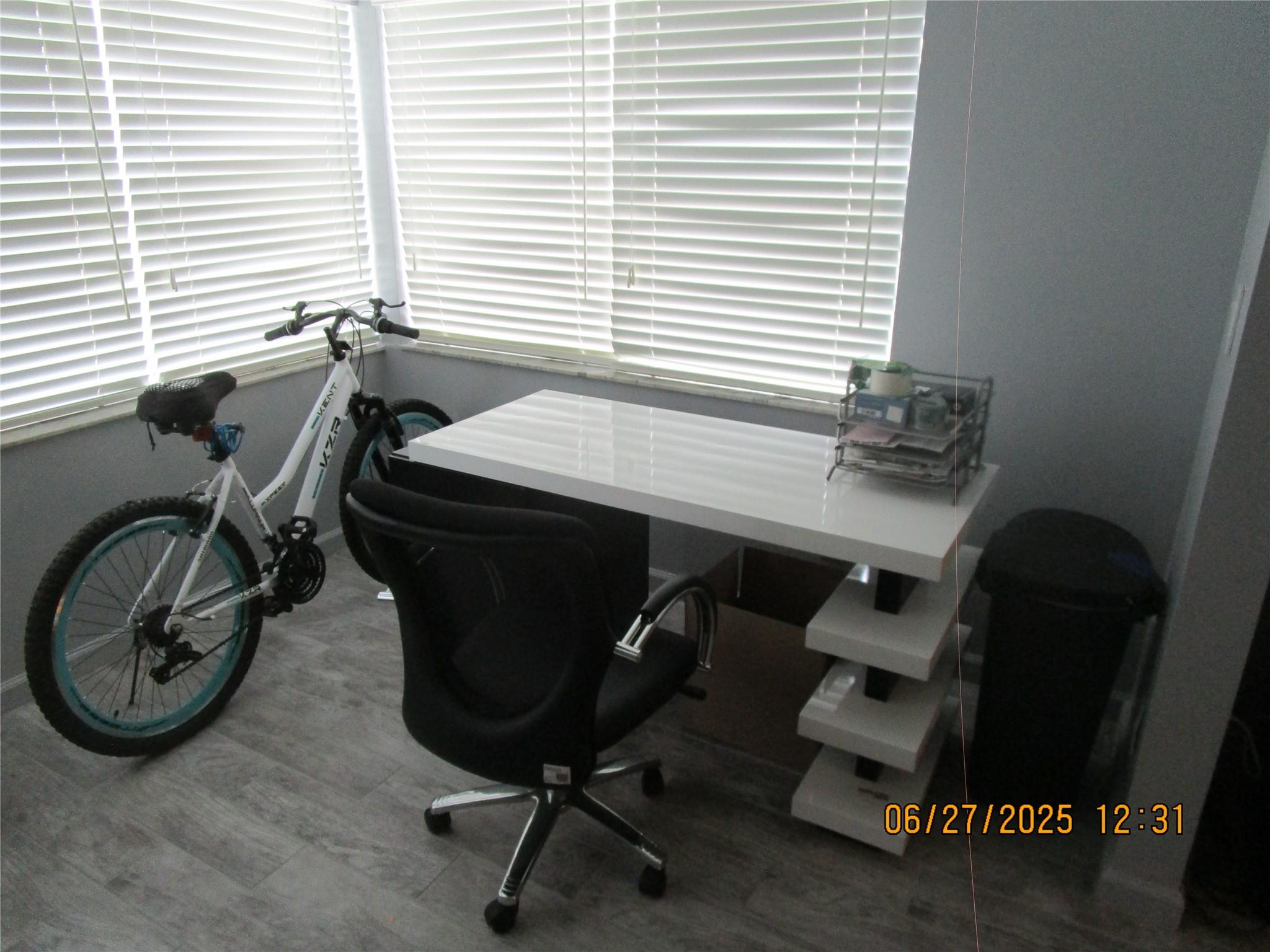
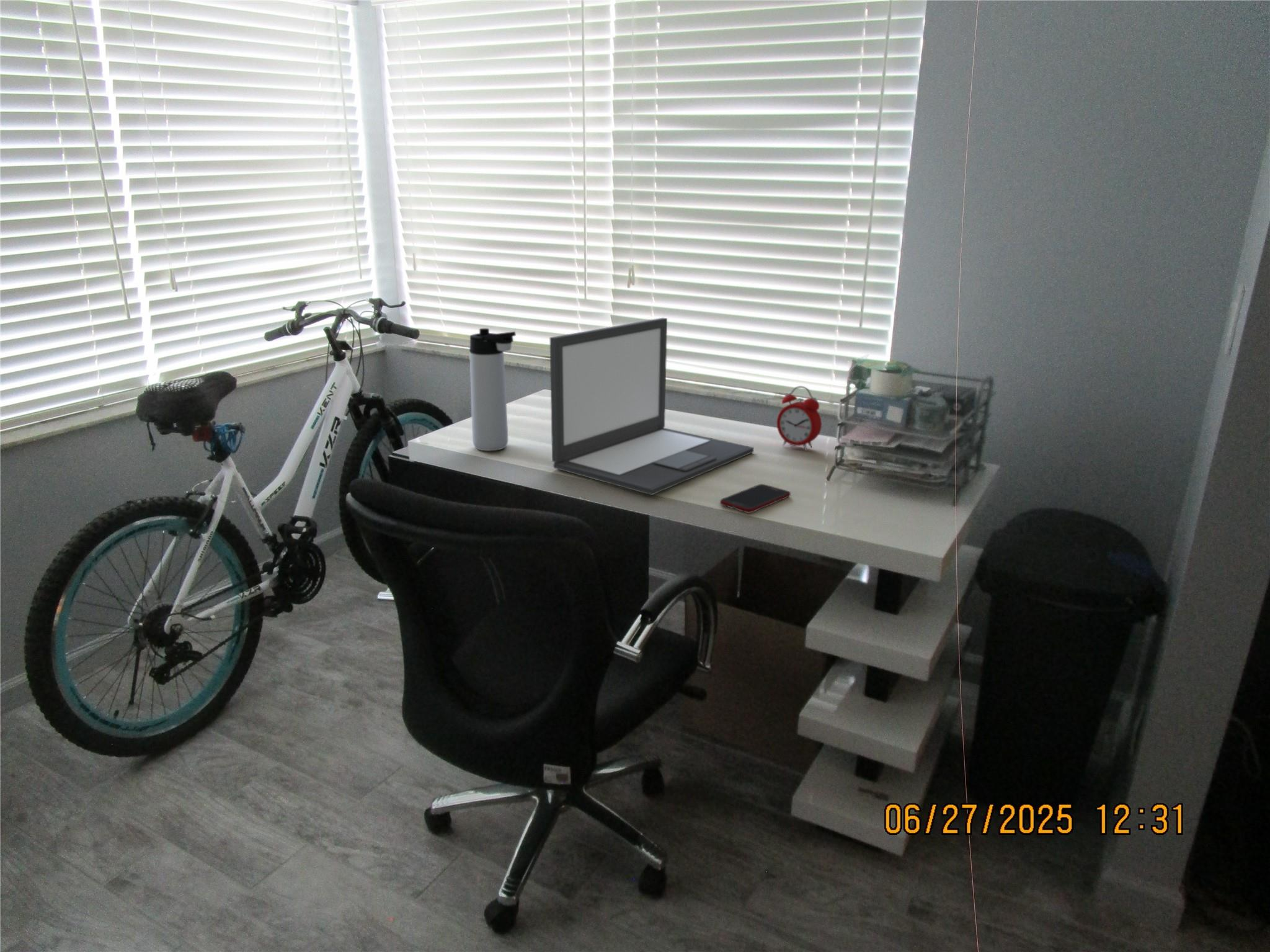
+ alarm clock (799, 416)
+ cell phone (755, 498)
+ laptop (657, 398)
+ thermos bottle (494, 390)
